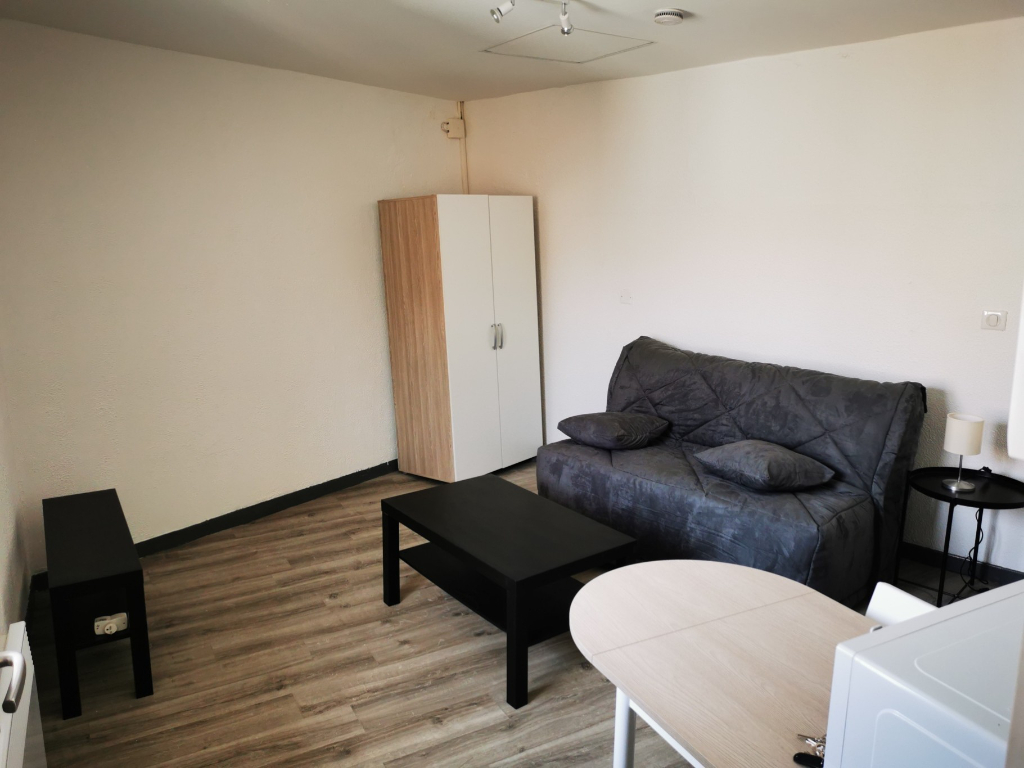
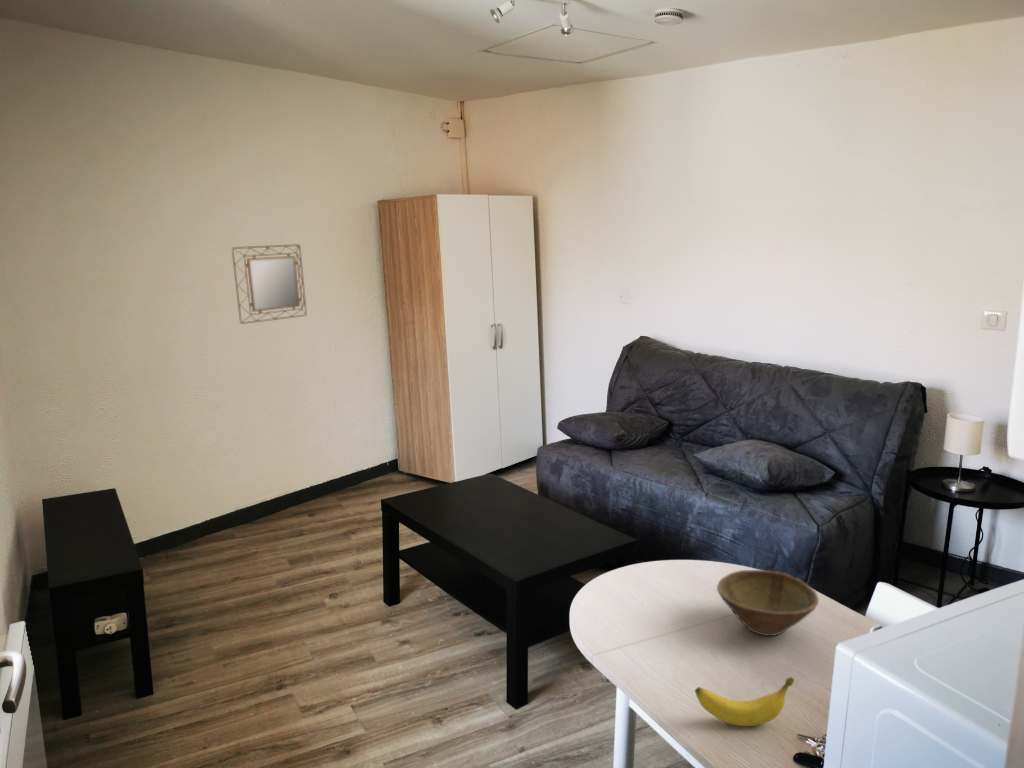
+ home mirror (272, 283)
+ banana (744, 701)
+ bowl (766, 608)
